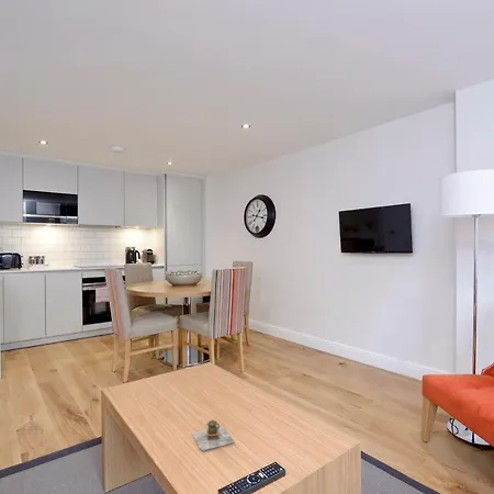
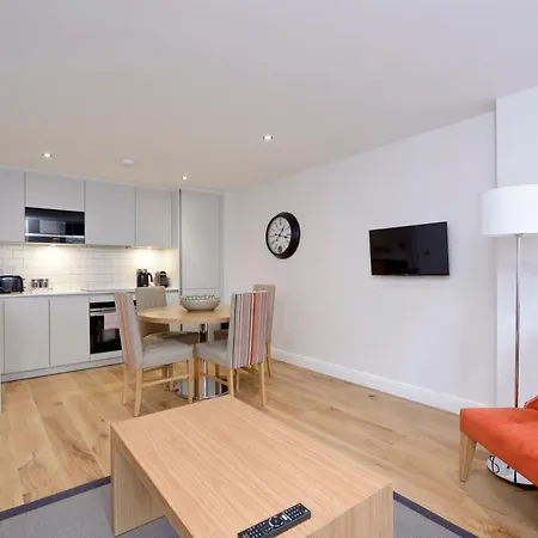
- teapot (212, 428)
